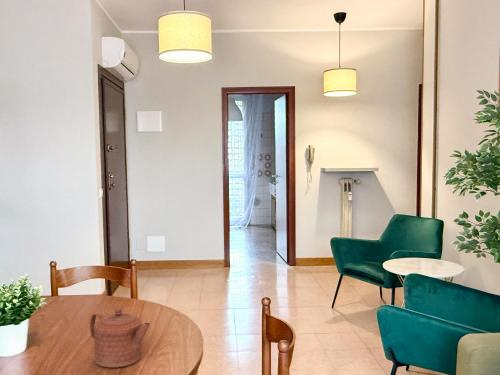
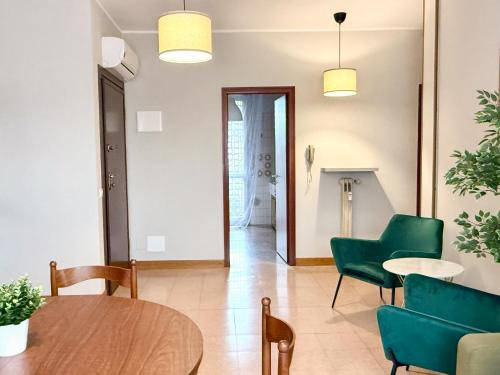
- teapot (118, 333)
